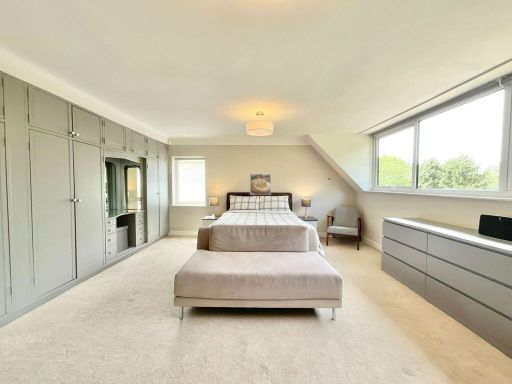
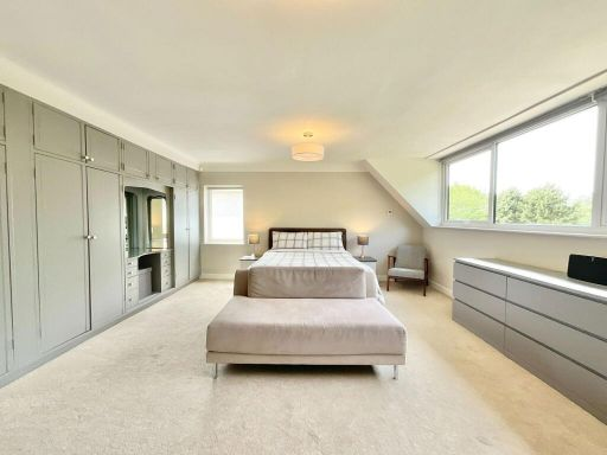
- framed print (260, 184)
